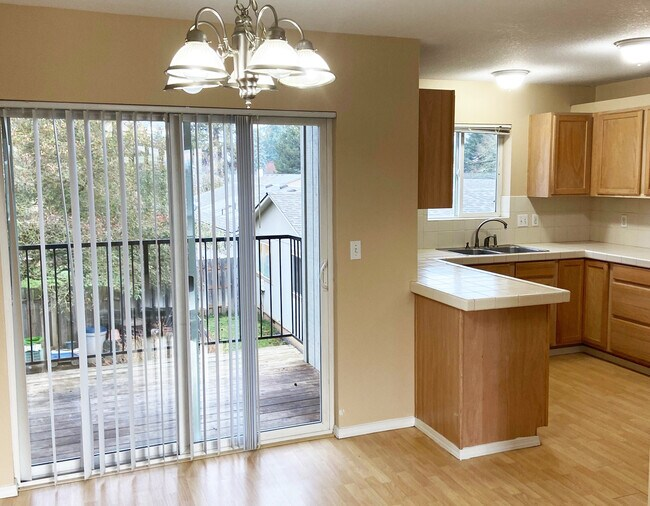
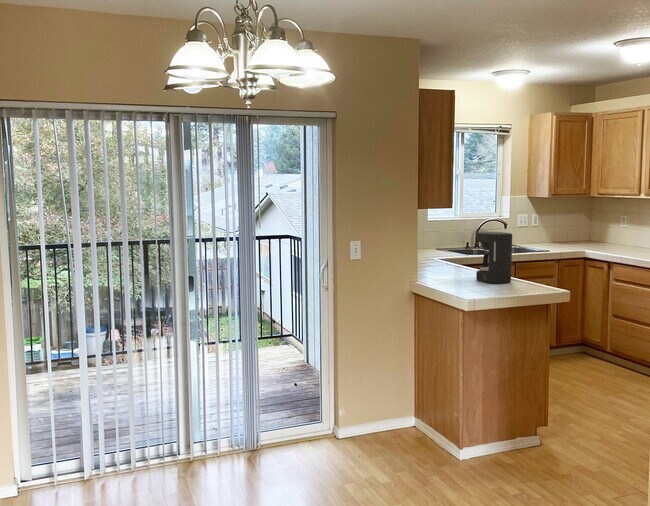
+ coffee maker (492, 256)
